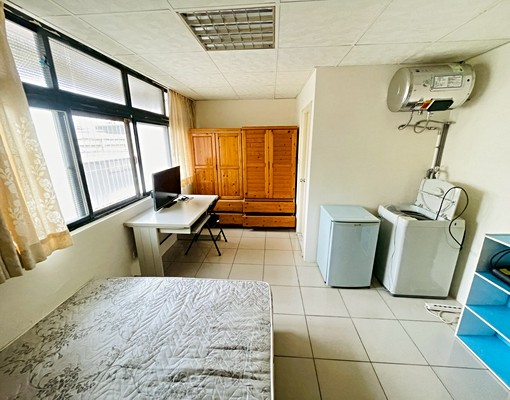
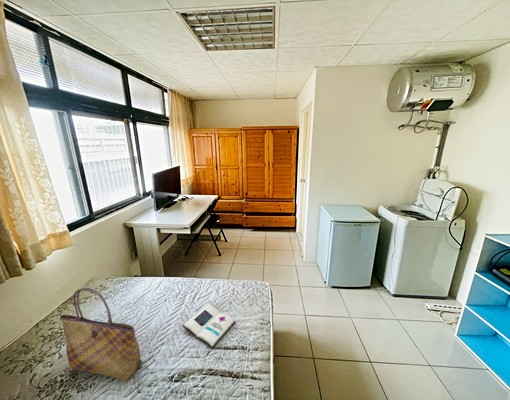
+ book (209, 322)
+ tote bag (96, 329)
